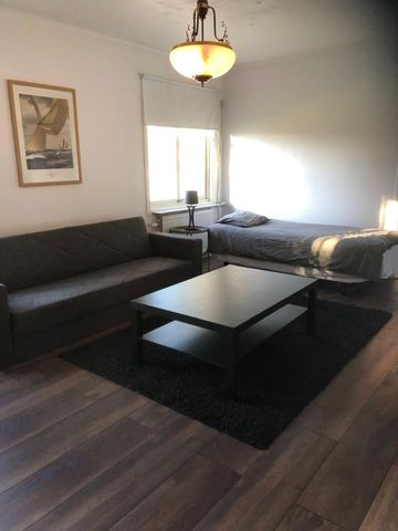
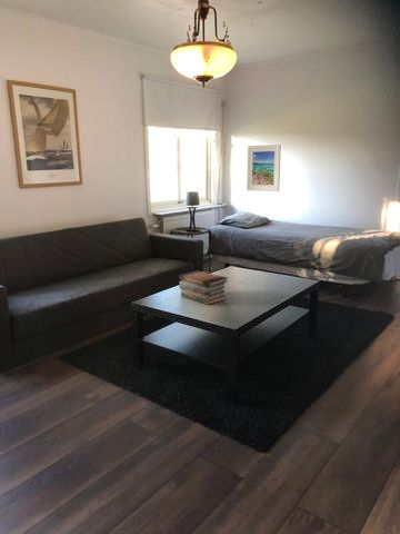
+ book stack (202, 286)
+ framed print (262, 168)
